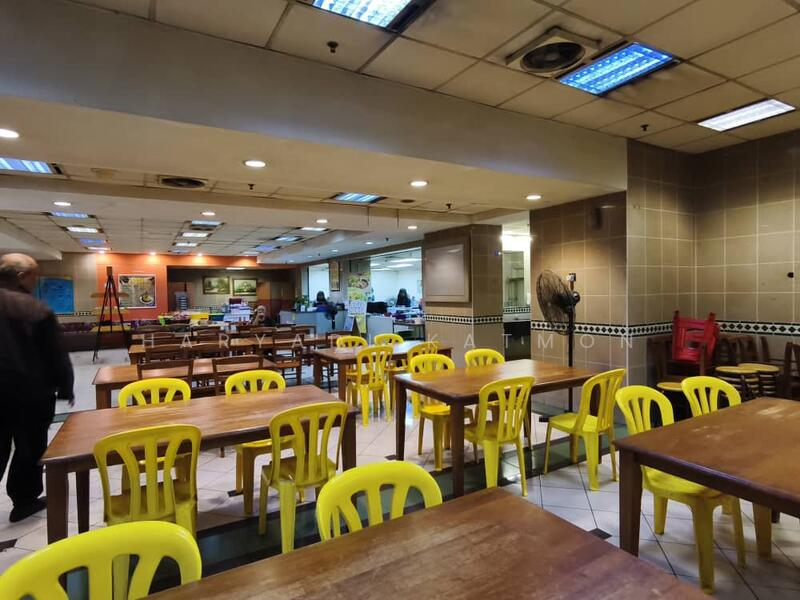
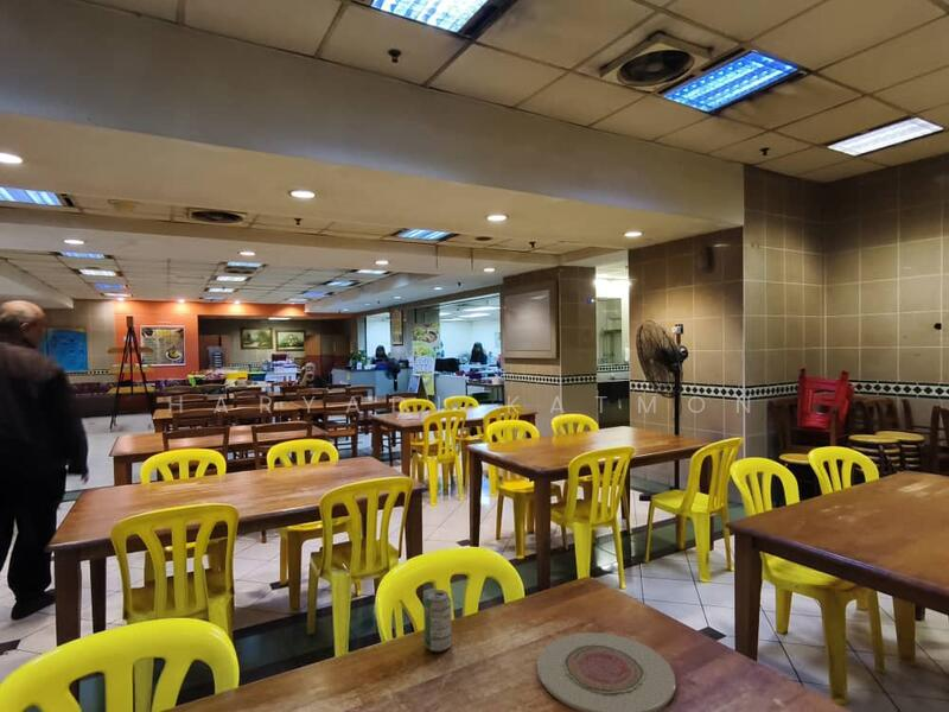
+ beverage can (438, 619)
+ plate (604, 668)
